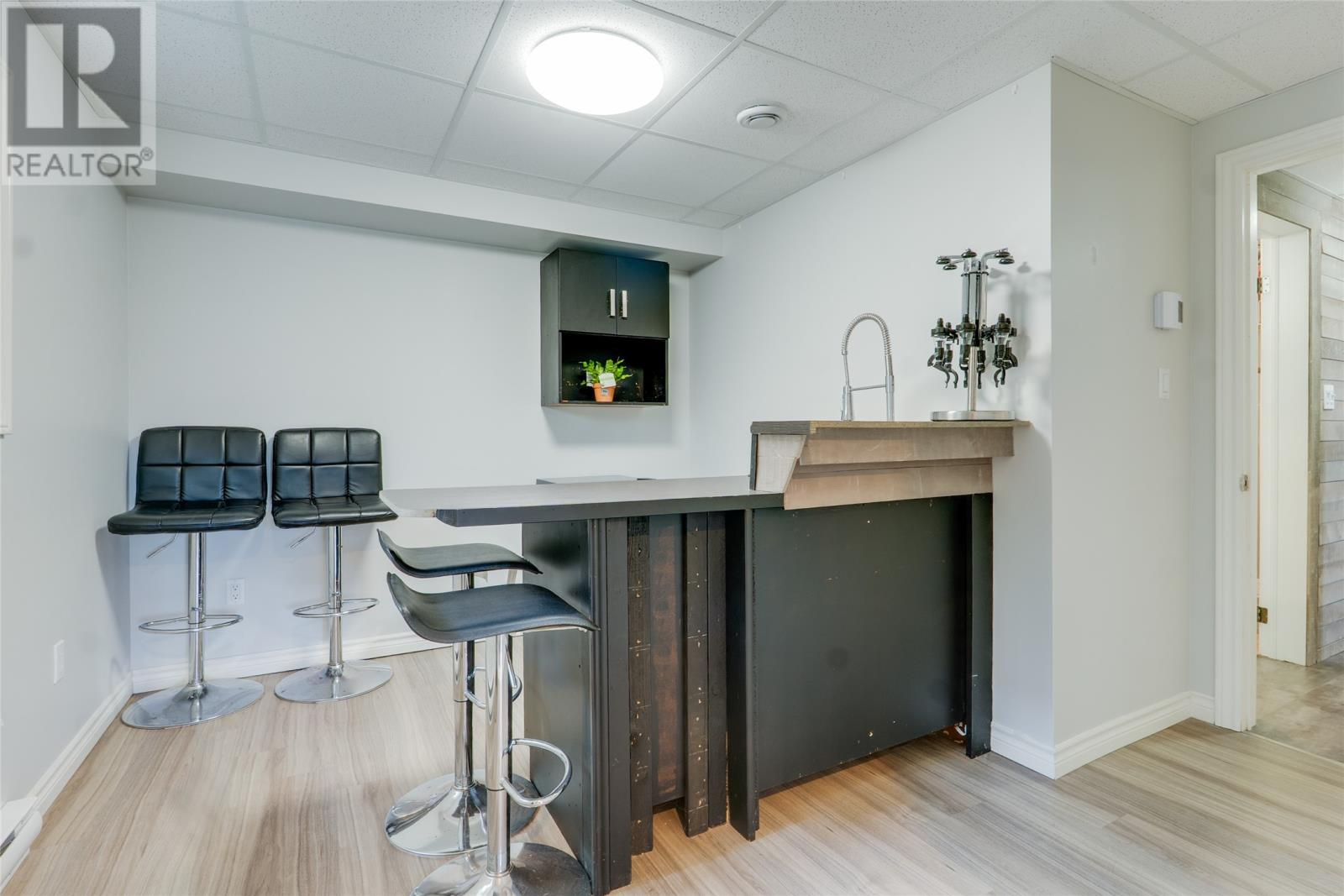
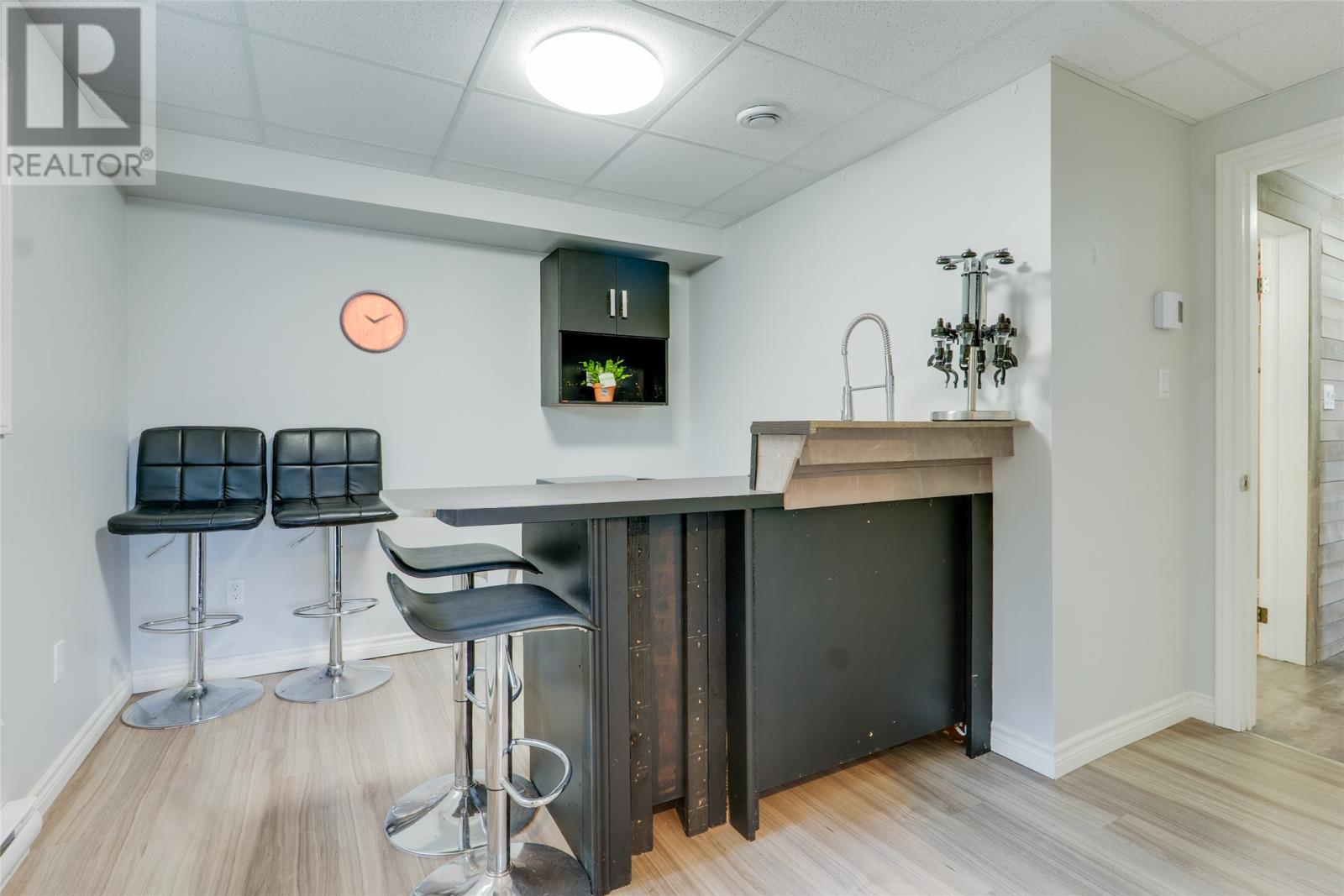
+ clock (374, 322)
